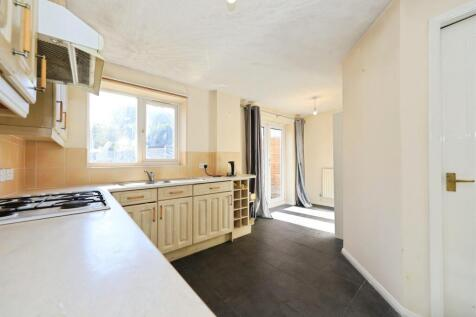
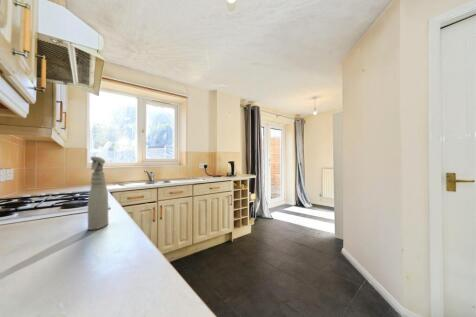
+ spray bottle (98, 191)
